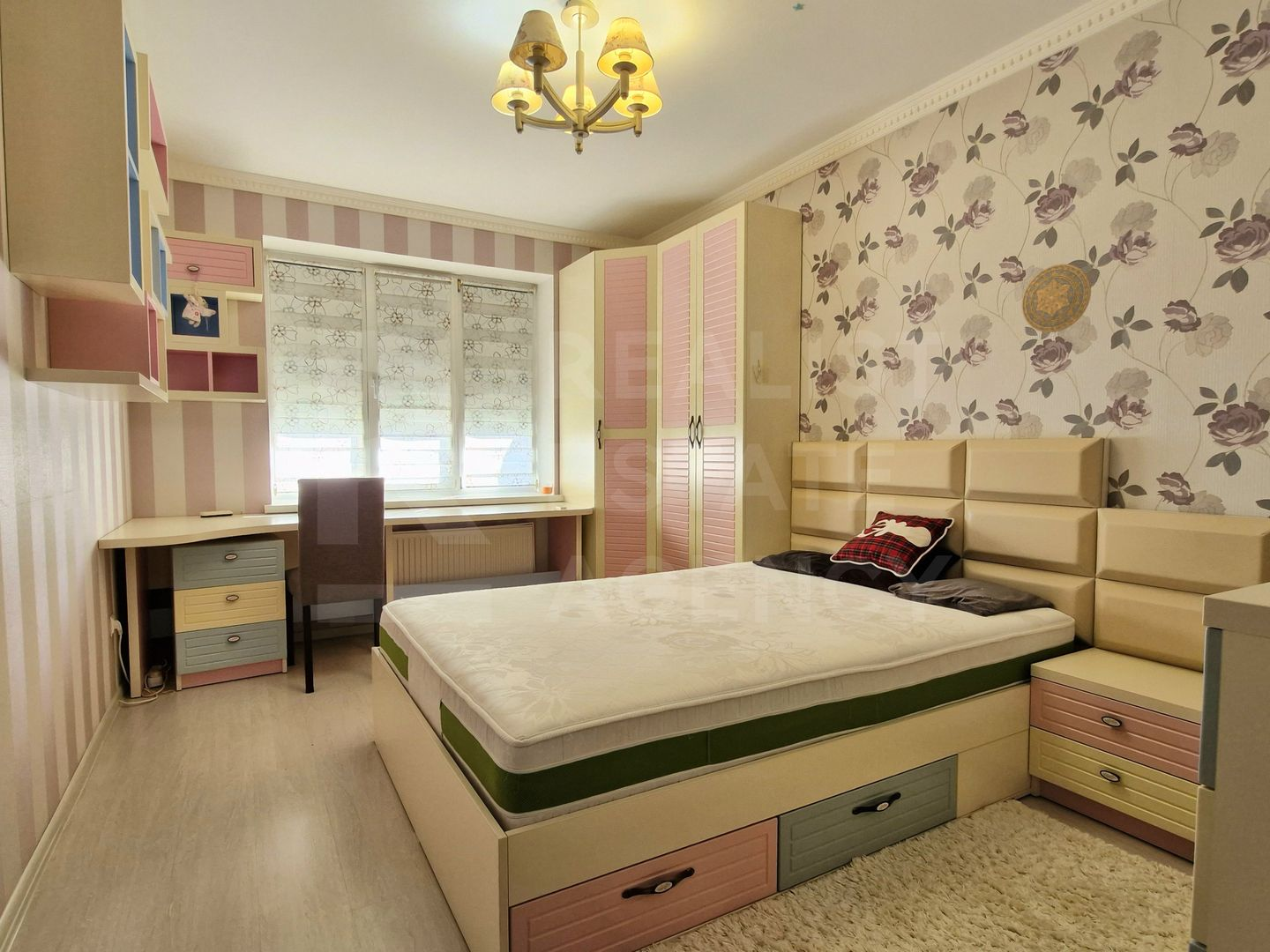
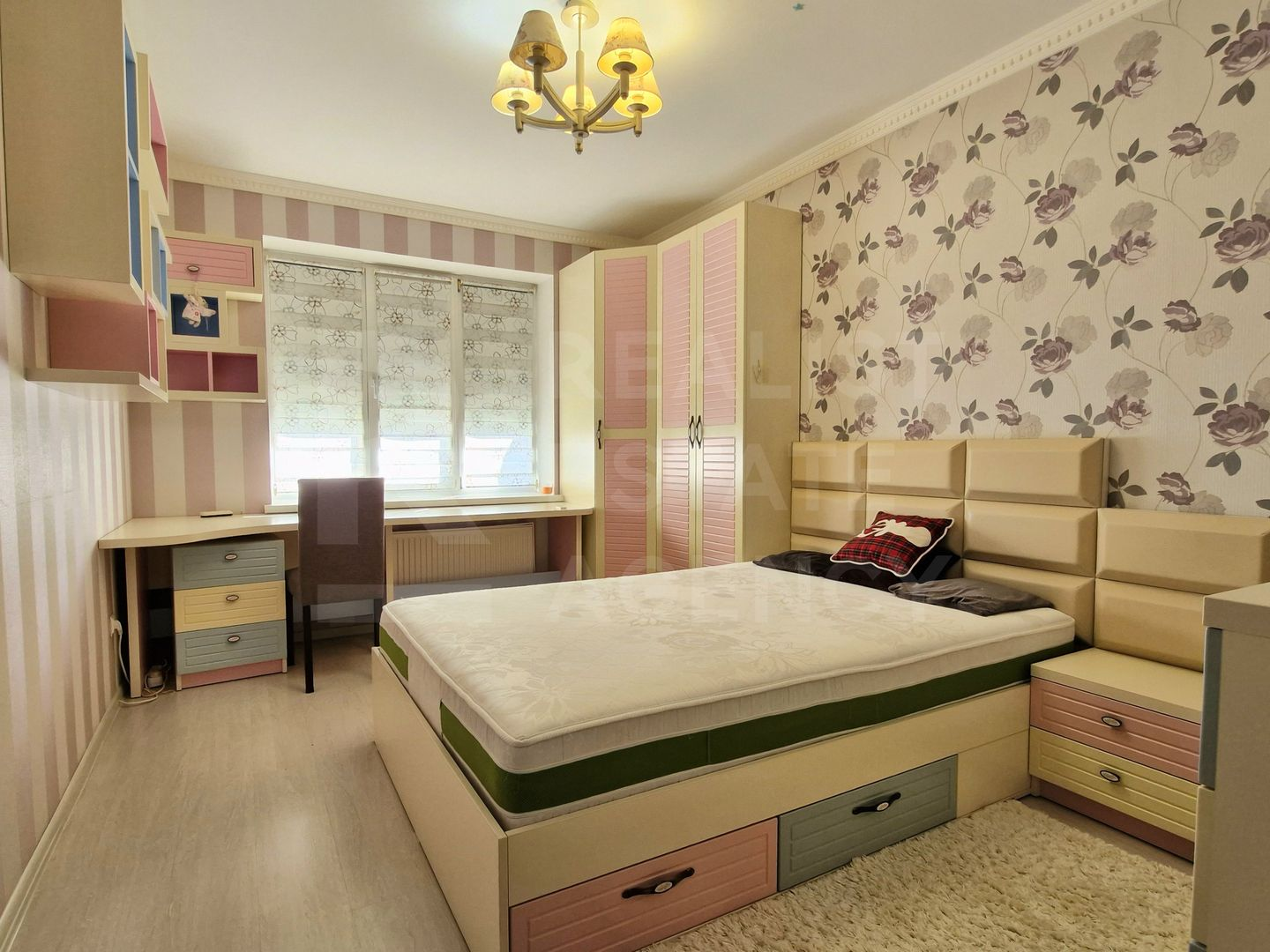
- decorative plate (1053, 298)
